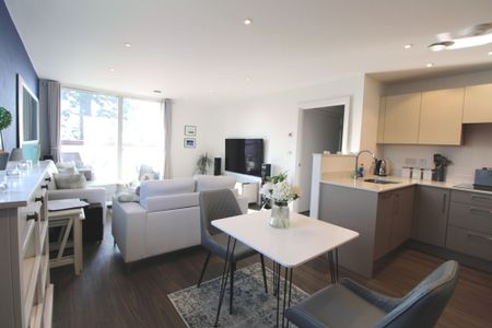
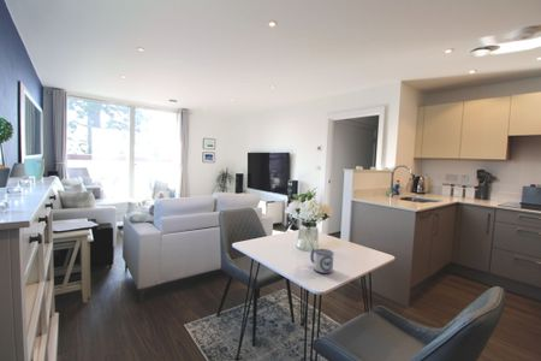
+ mug (320, 259)
